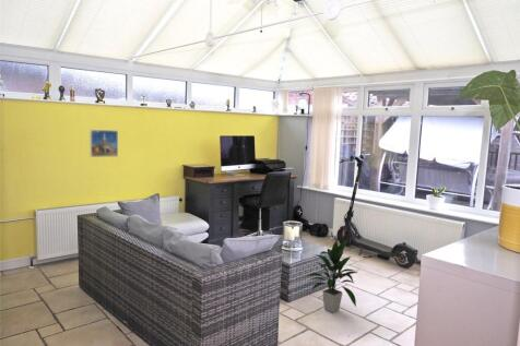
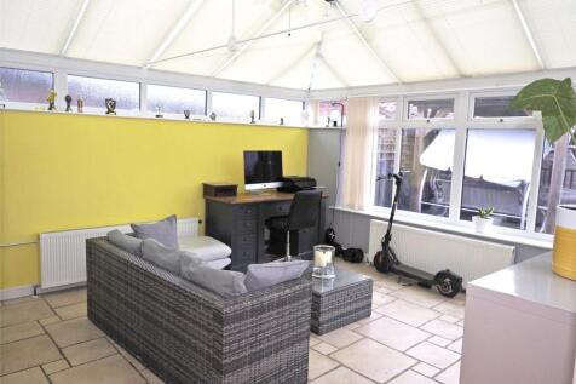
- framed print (104, 143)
- indoor plant (334, 276)
